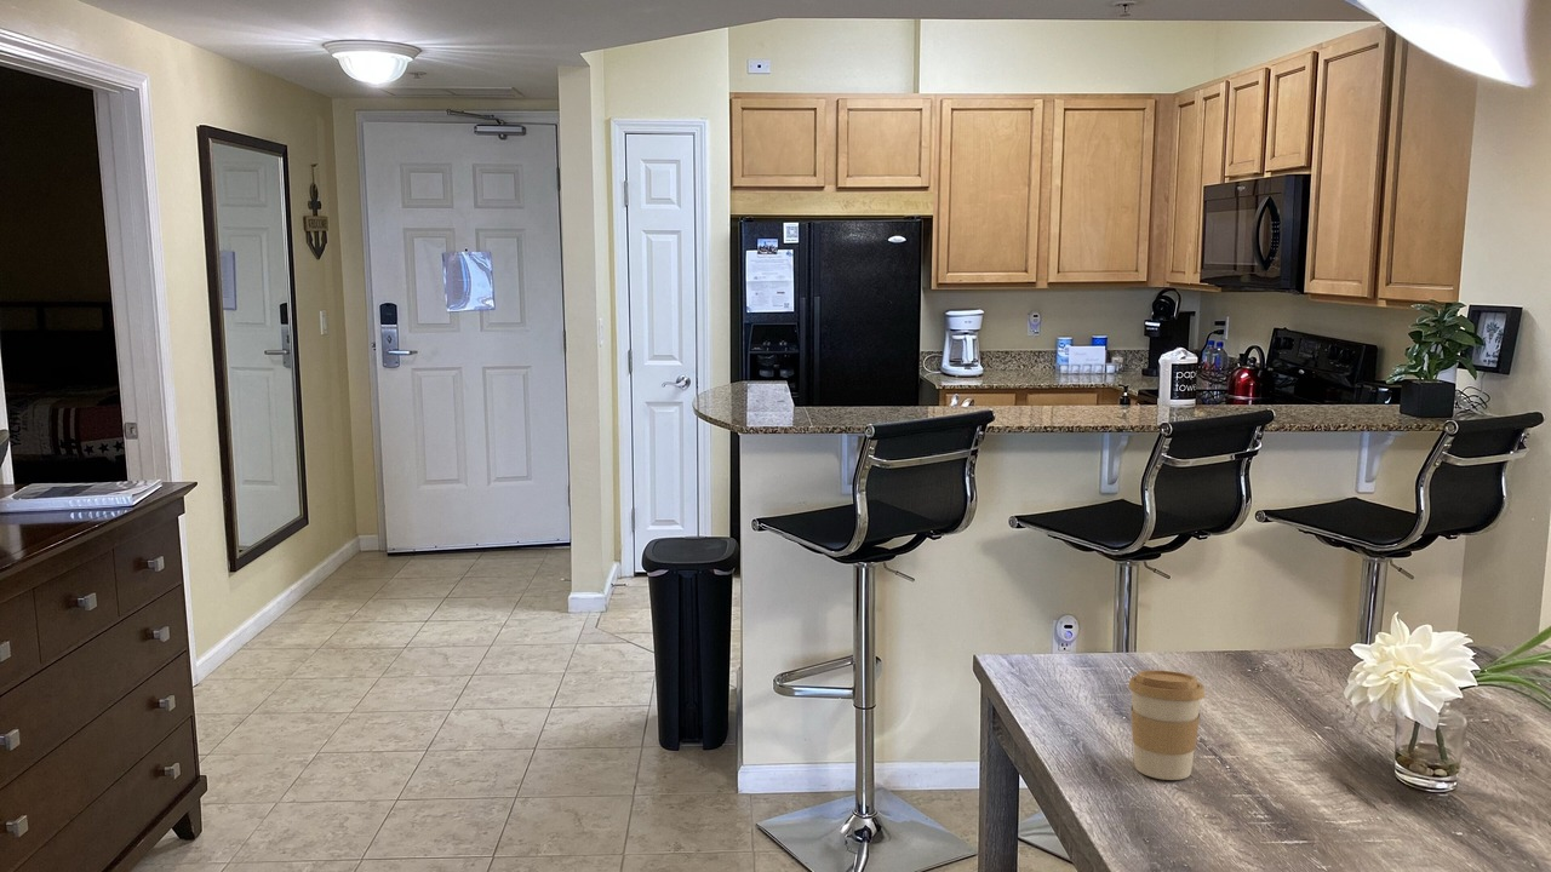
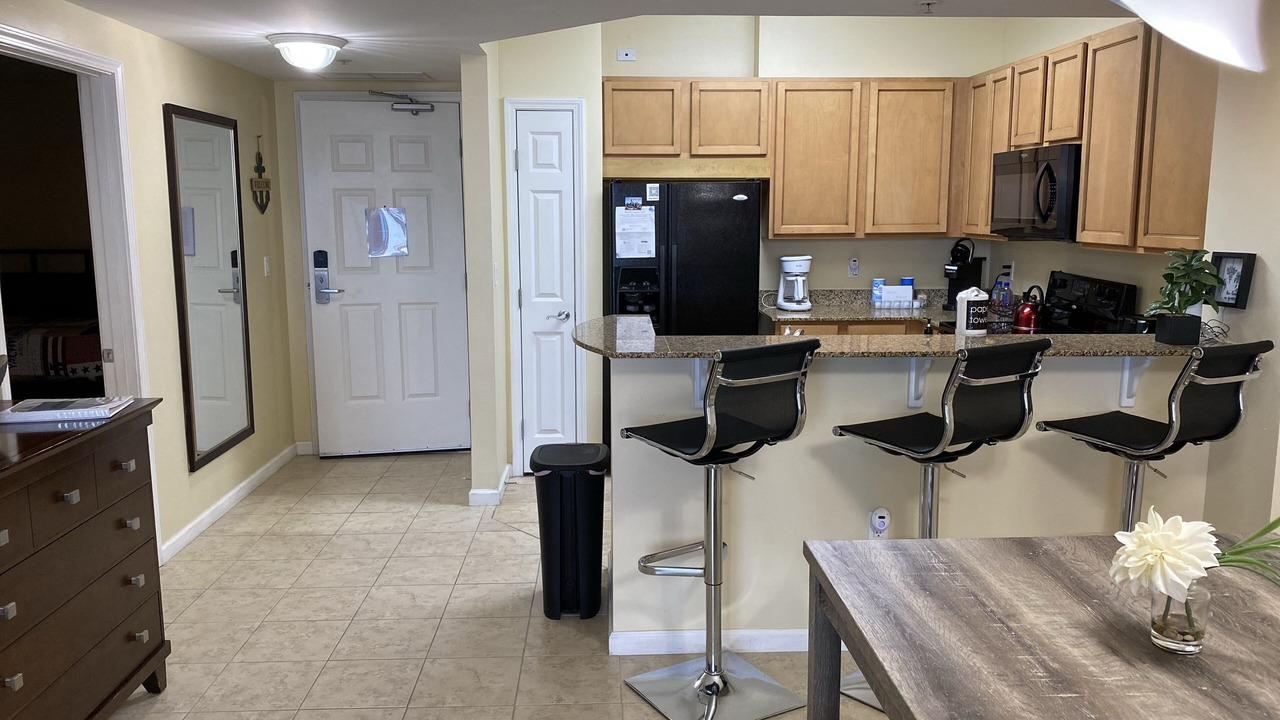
- coffee cup (1164, 721)
